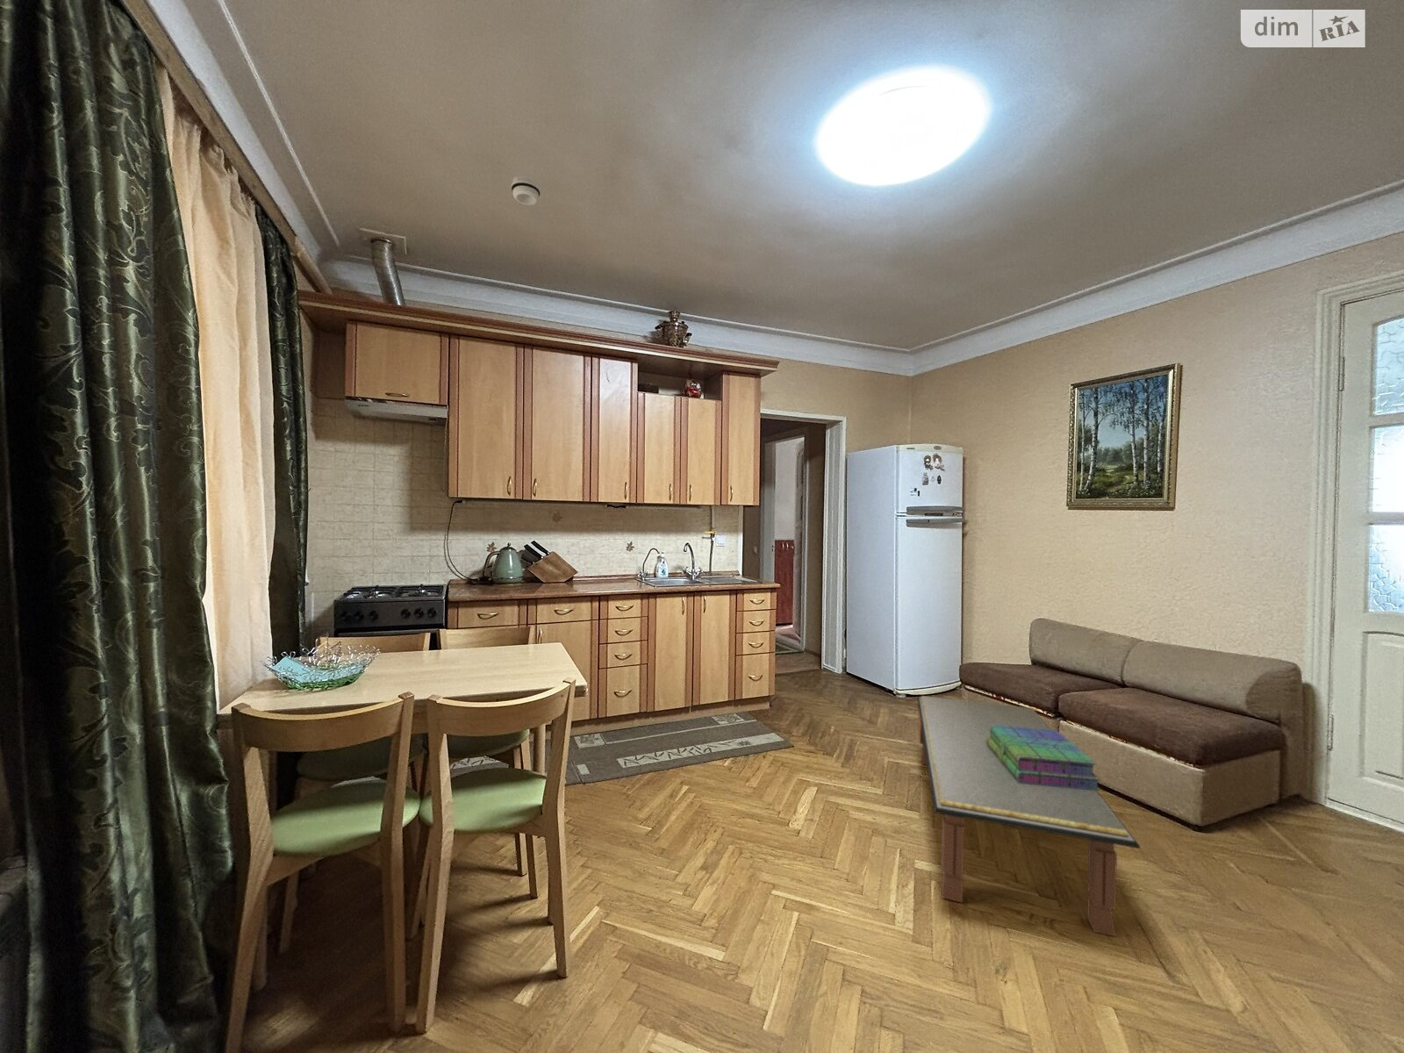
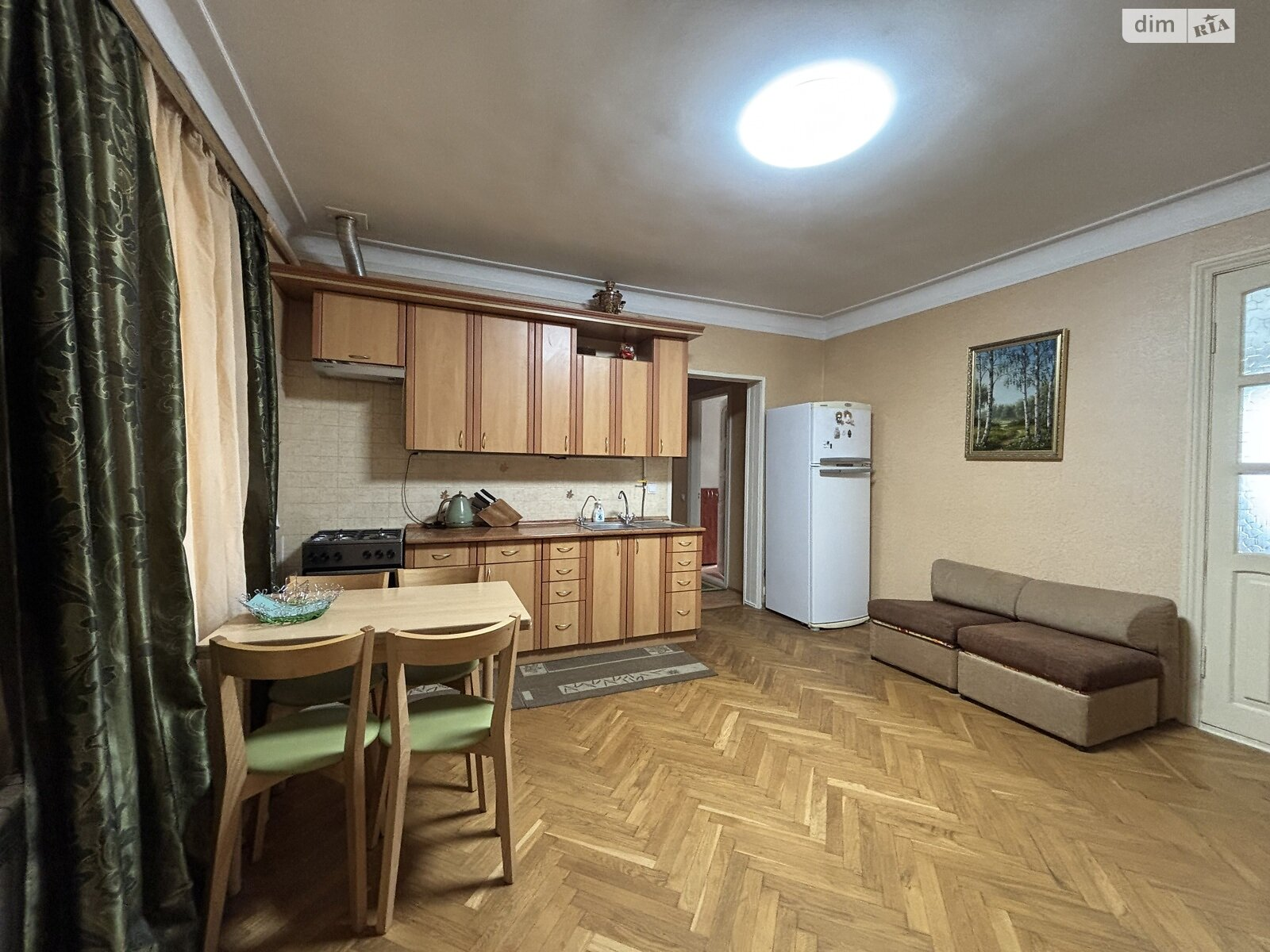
- smoke detector (525, 190)
- stack of books (1038, 753)
- coffee table (997, 786)
